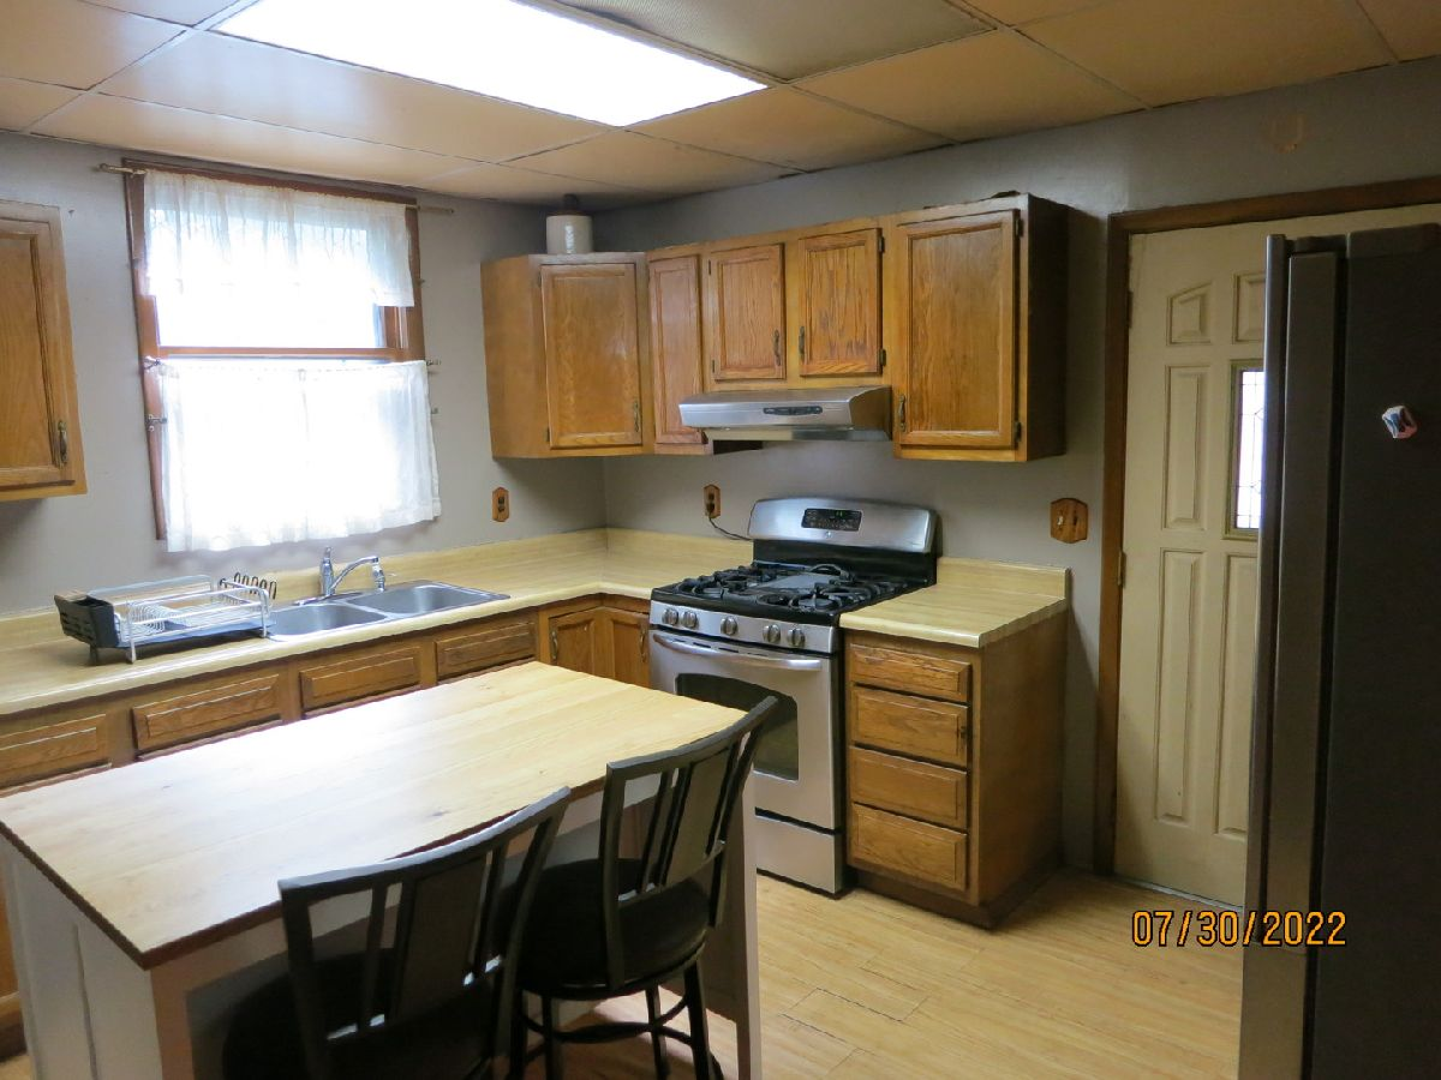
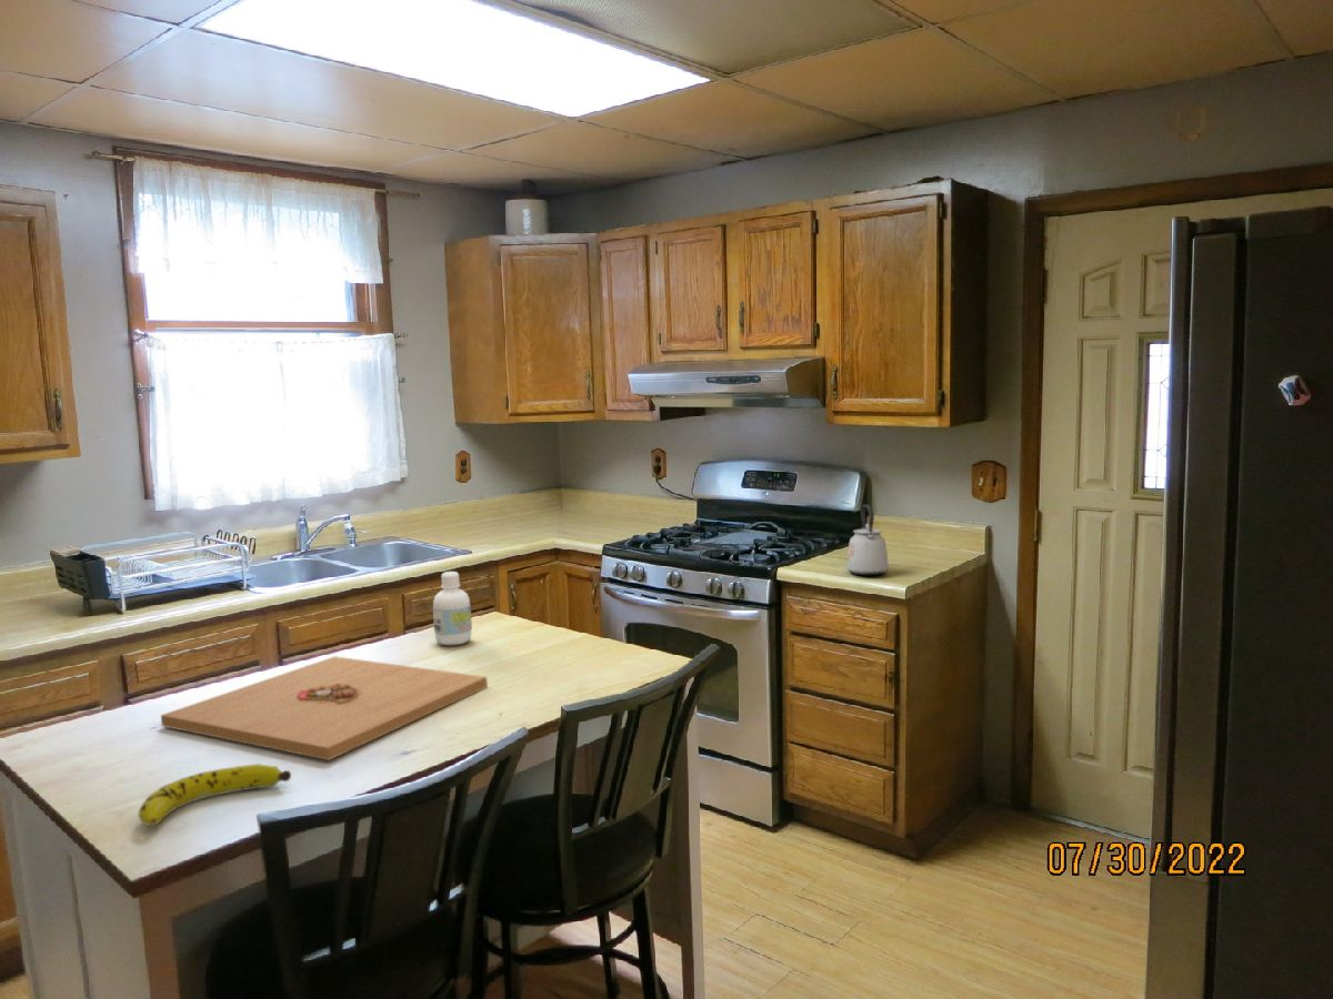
+ platter (331, 696)
+ kettle (865, 537)
+ bottle (451, 607)
+ fruit (217, 794)
